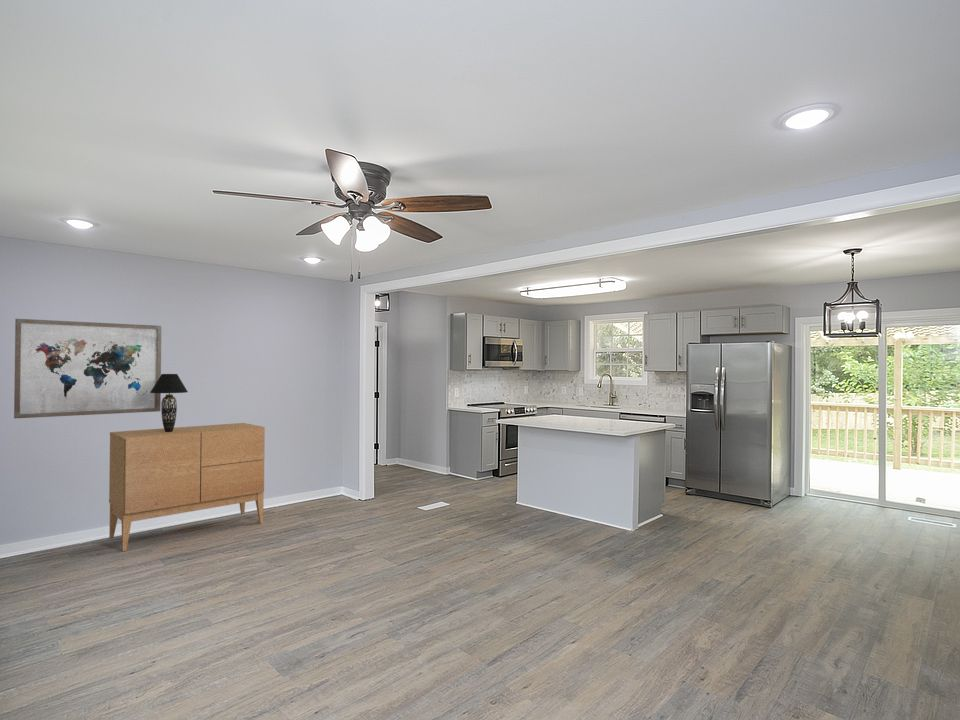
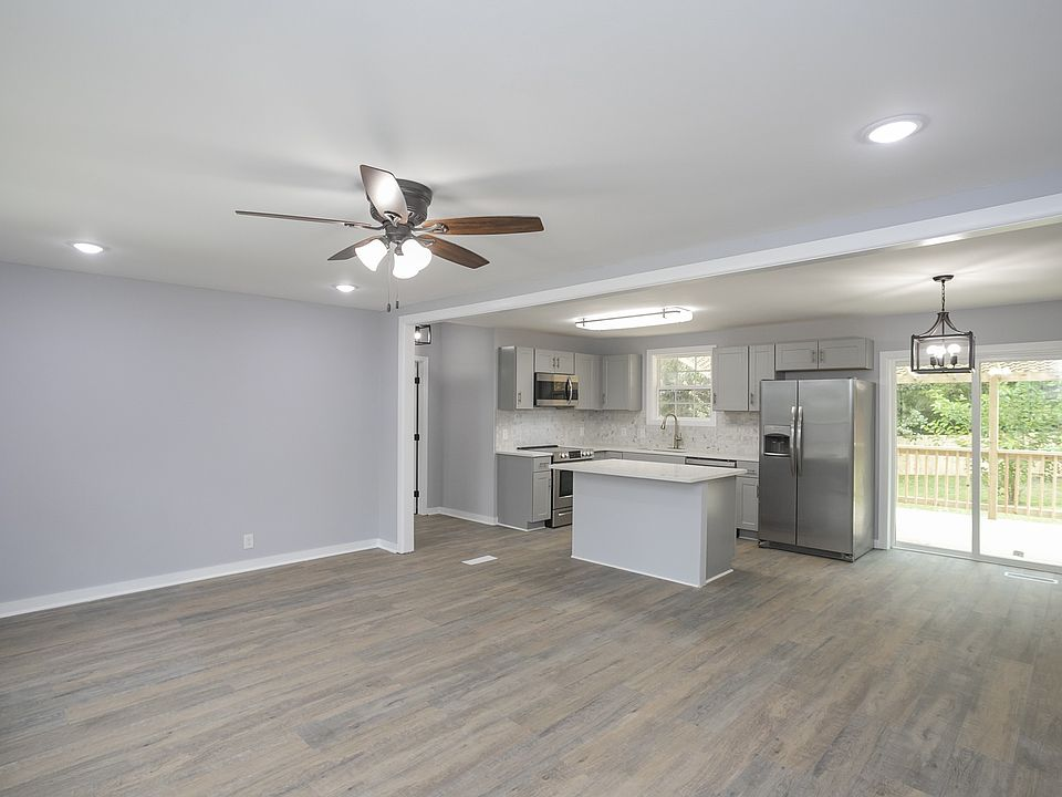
- sideboard (190, 479)
- wall art (93, 368)
- table lamp (169, 402)
